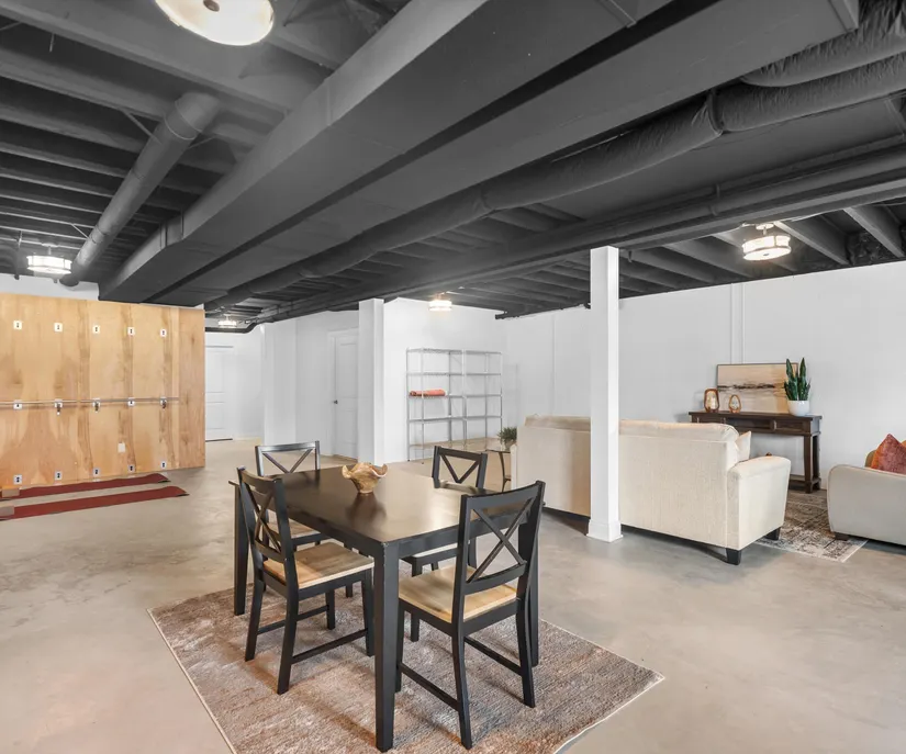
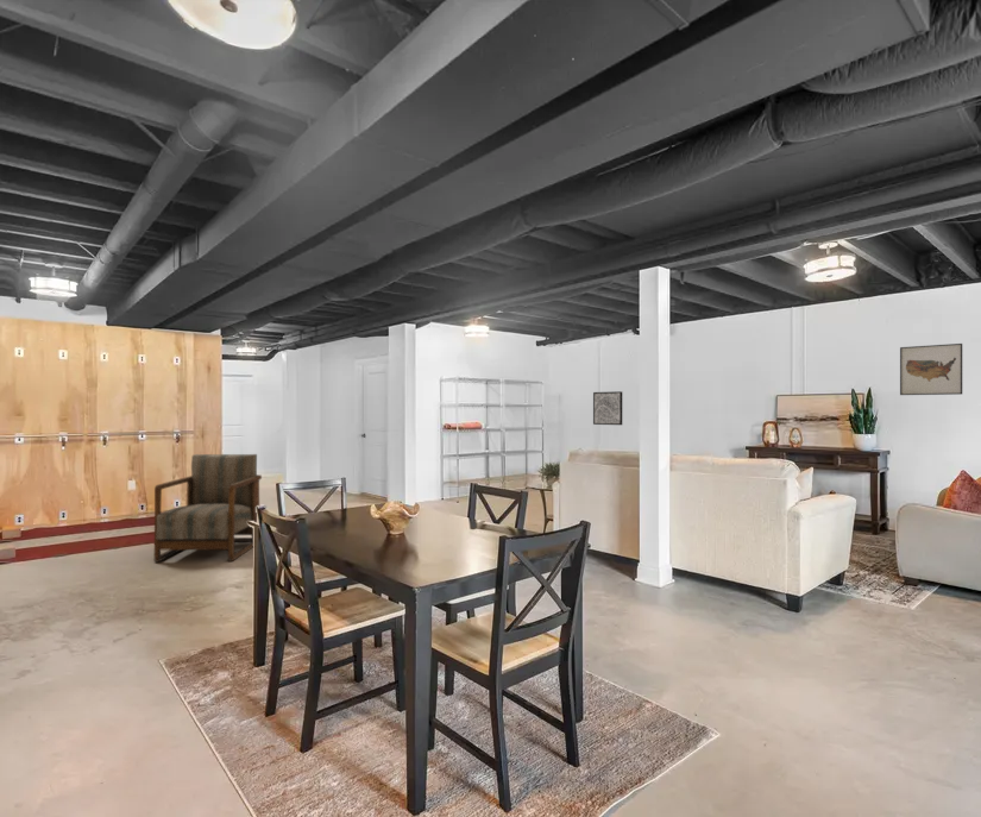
+ wall art (606, 408)
+ armchair (210, 504)
+ wall art (930, 370)
